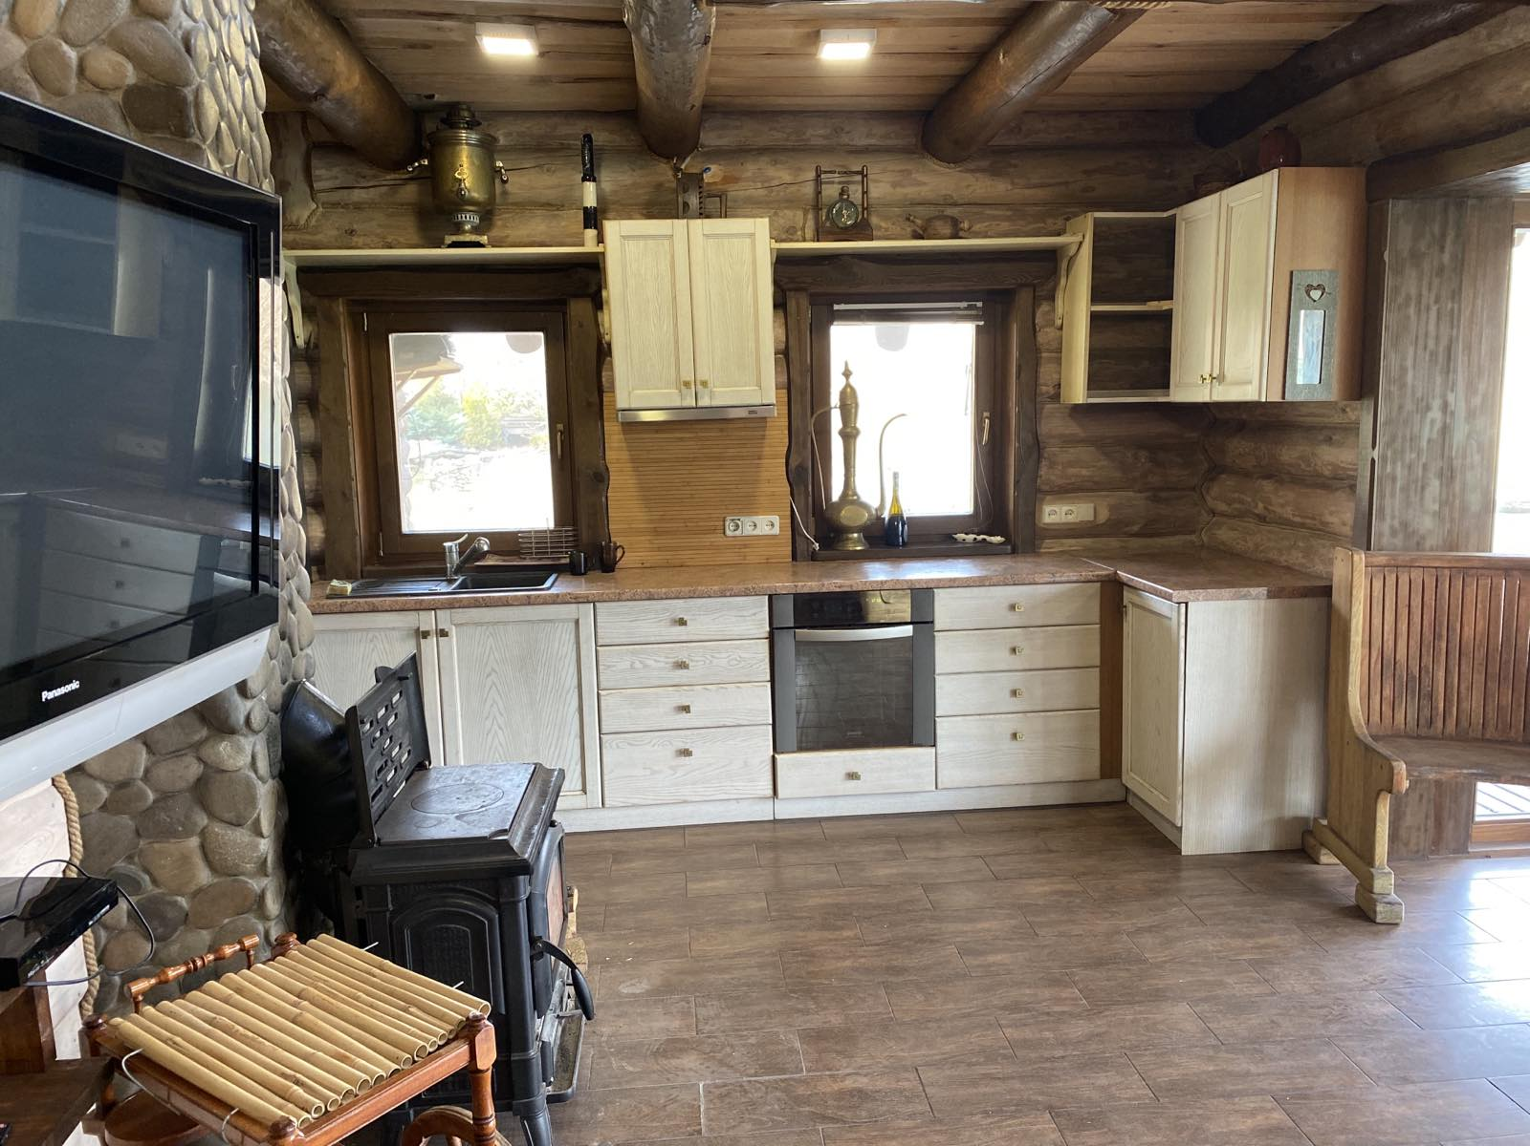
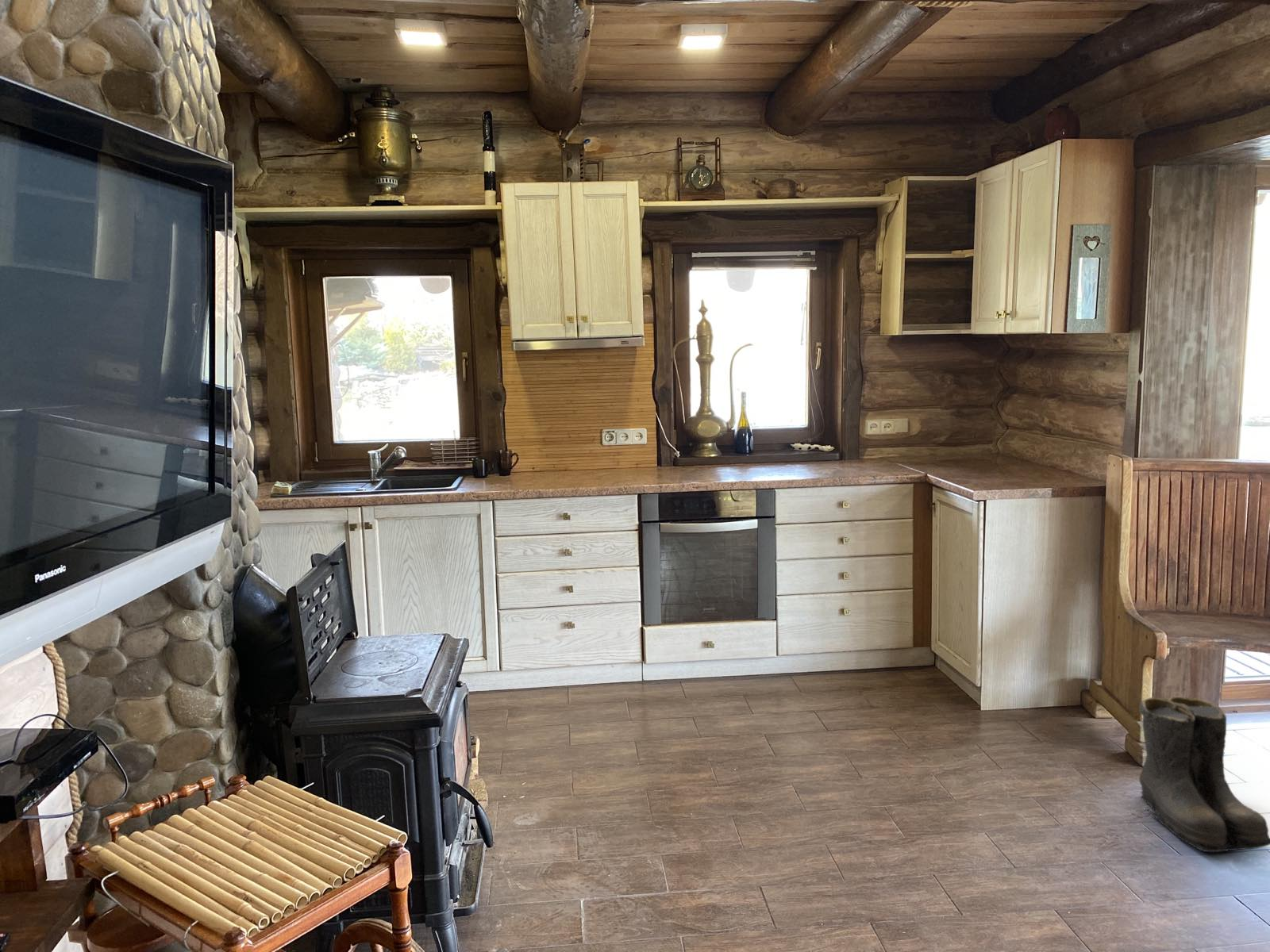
+ boots (1199, 768)
